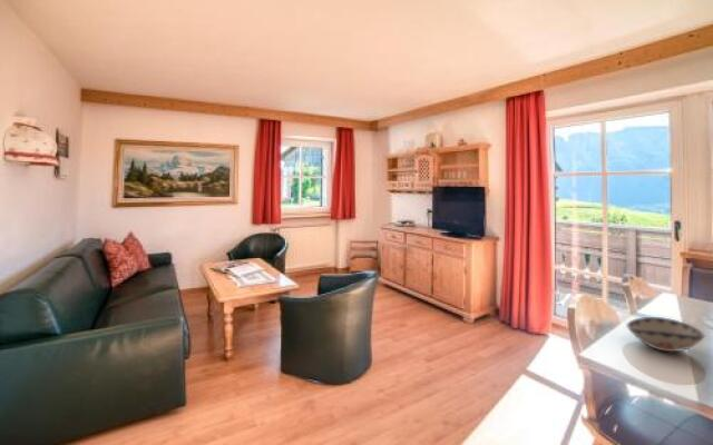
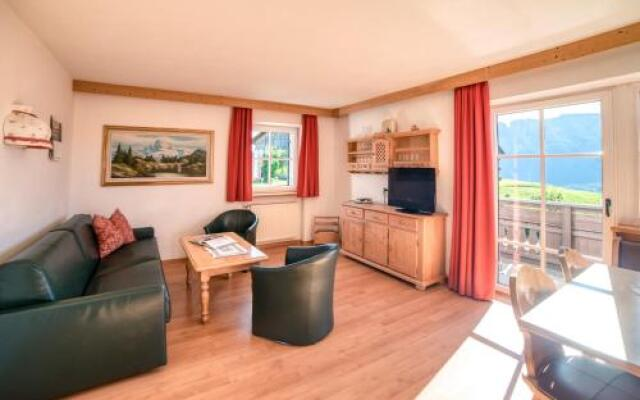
- decorative bowl (663, 336)
